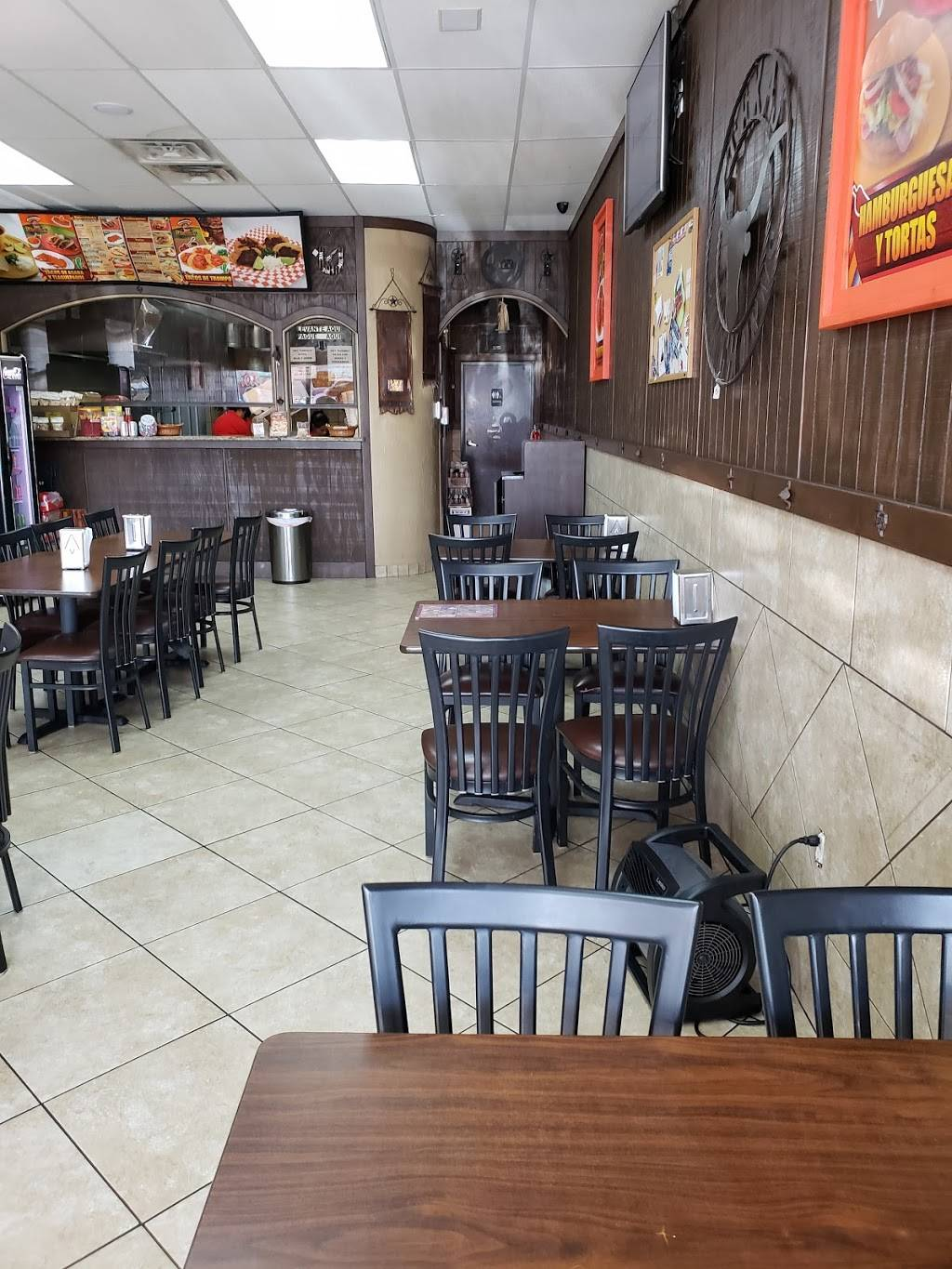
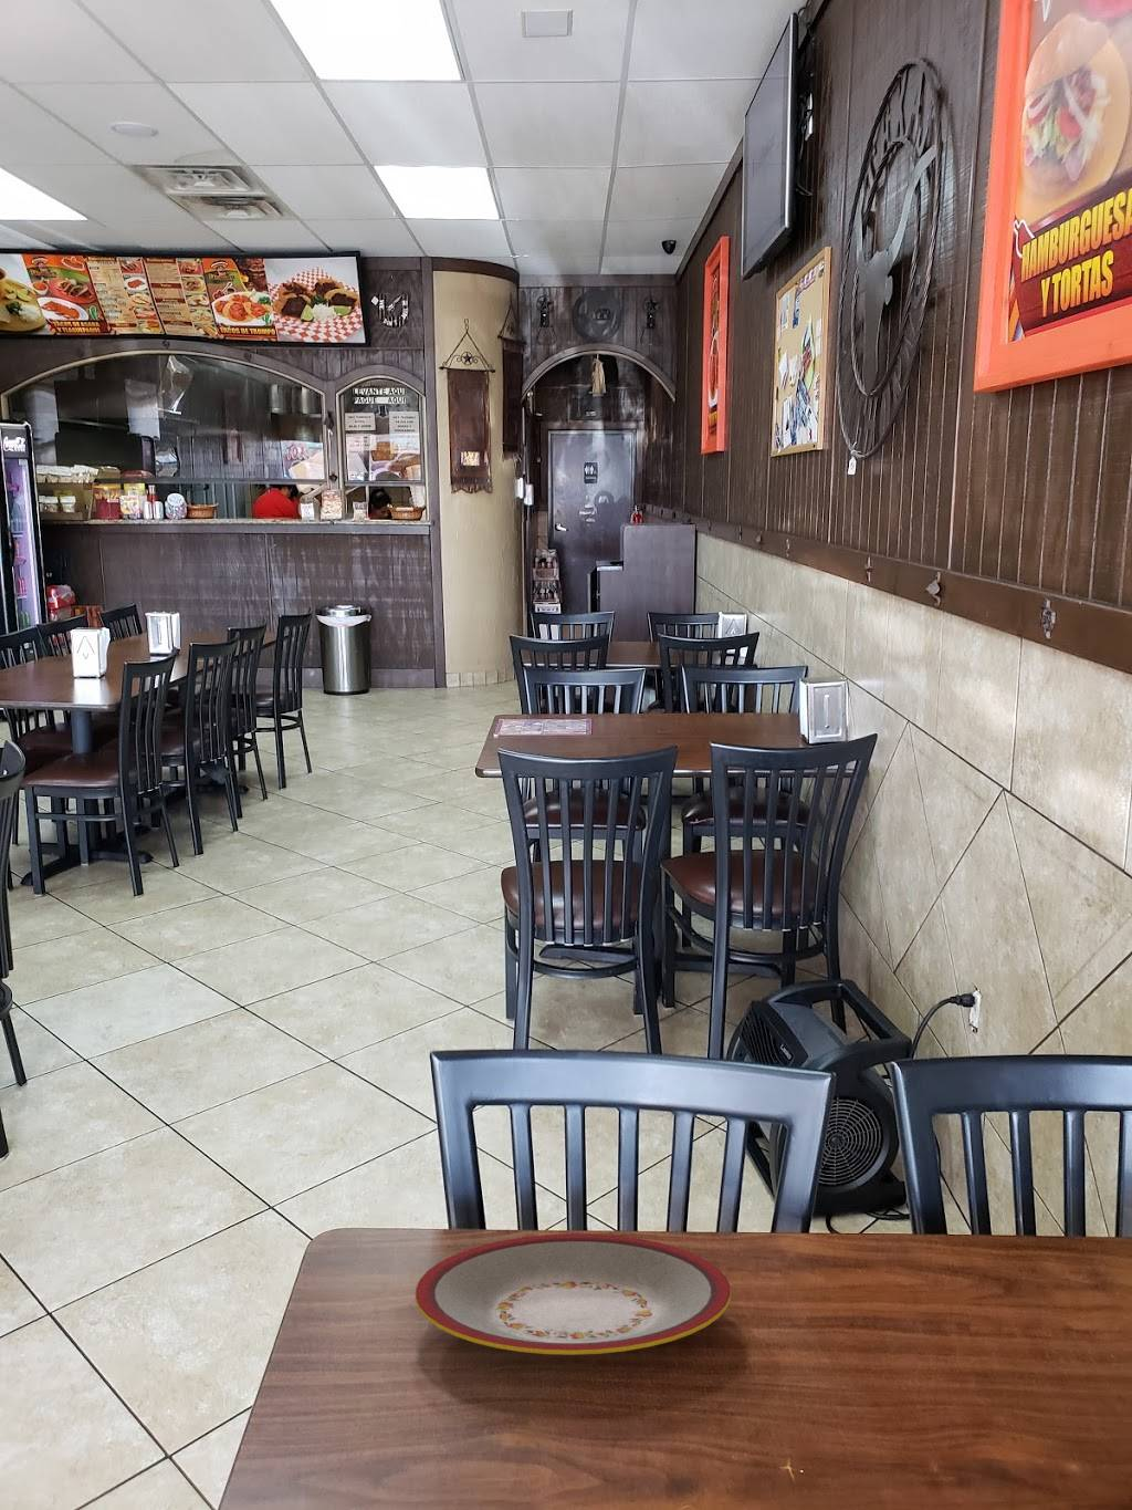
+ plate (573, 1299)
